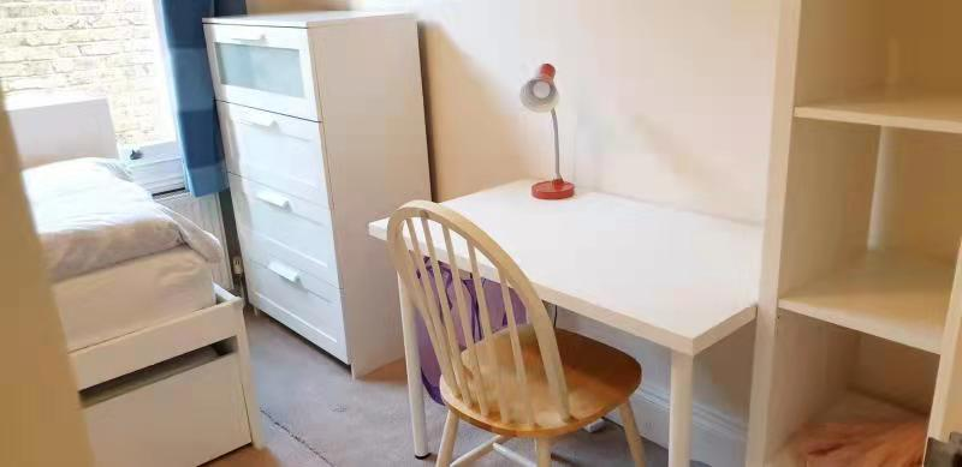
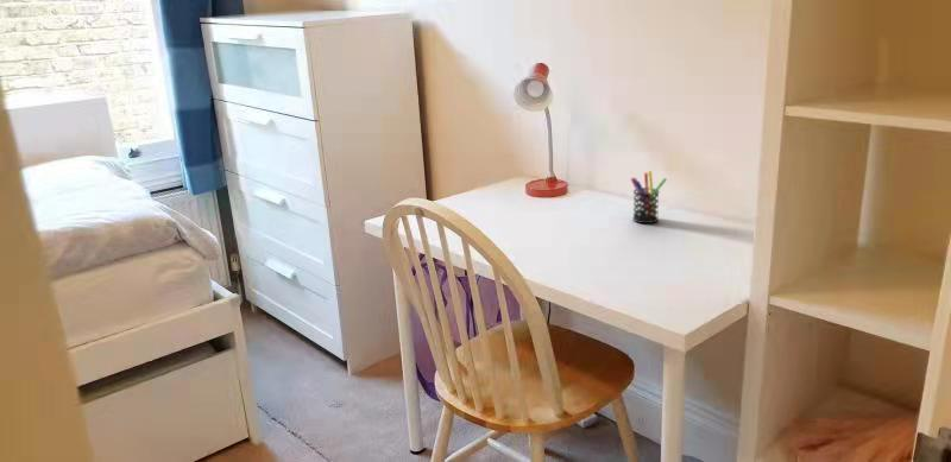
+ pen holder (649, 195)
